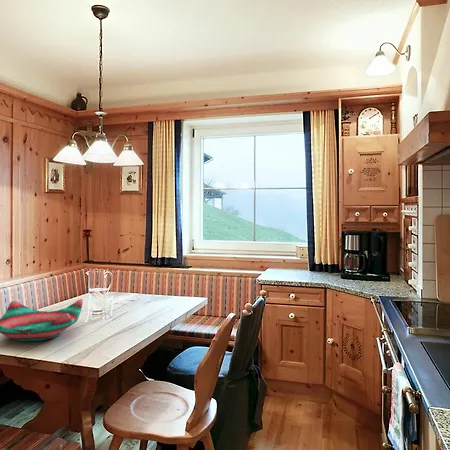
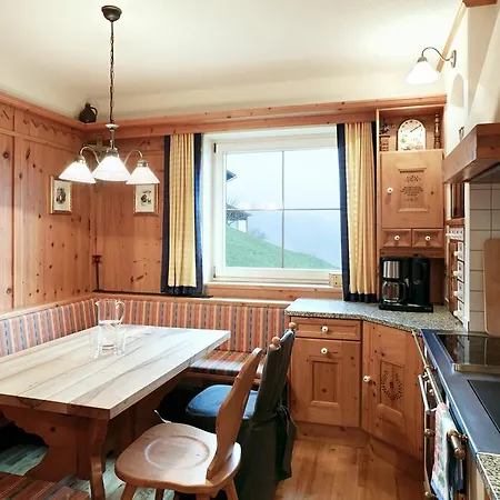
- decorative bowl (37, 321)
